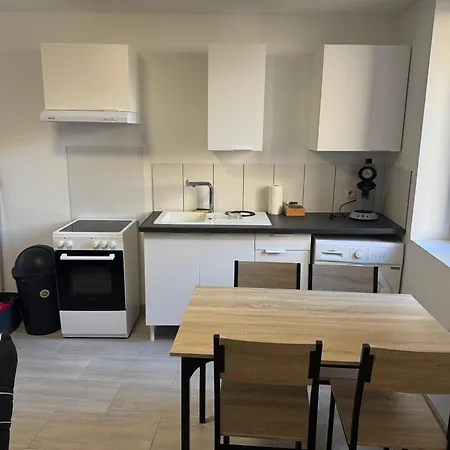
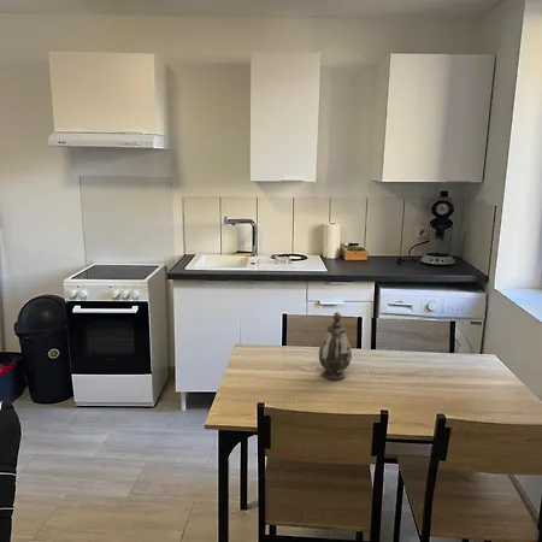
+ teapot (335, 343)
